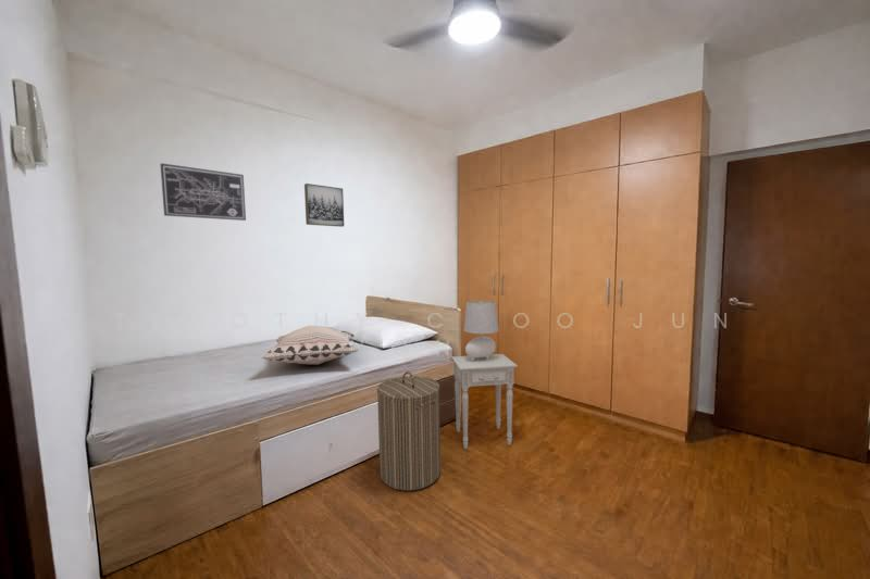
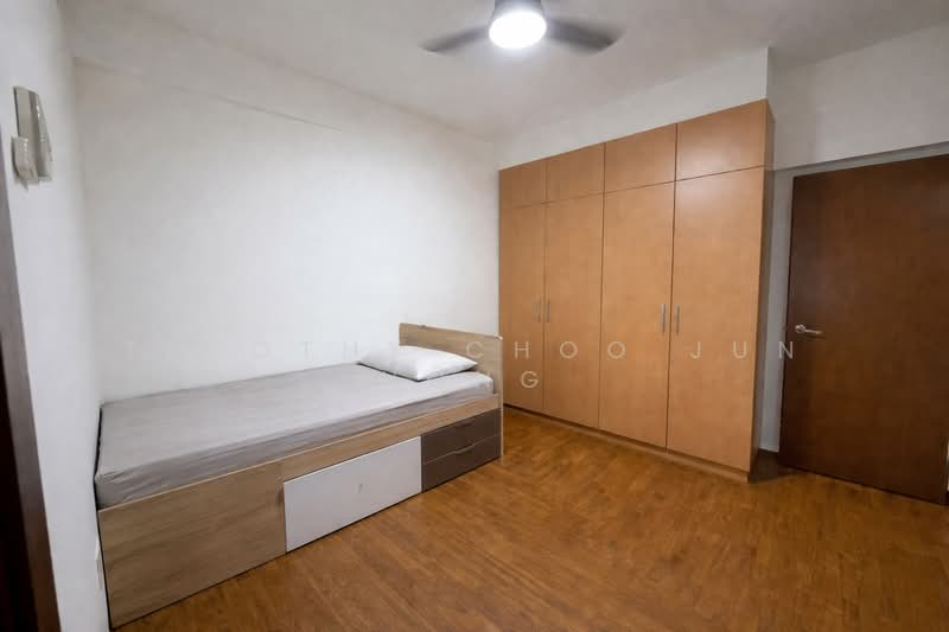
- nightstand (496, 400)
- decorative pillow (313, 344)
- table lamp (480, 330)
- laundry hamper (409, 421)
- wall art (324, 205)
- wall art (206, 193)
